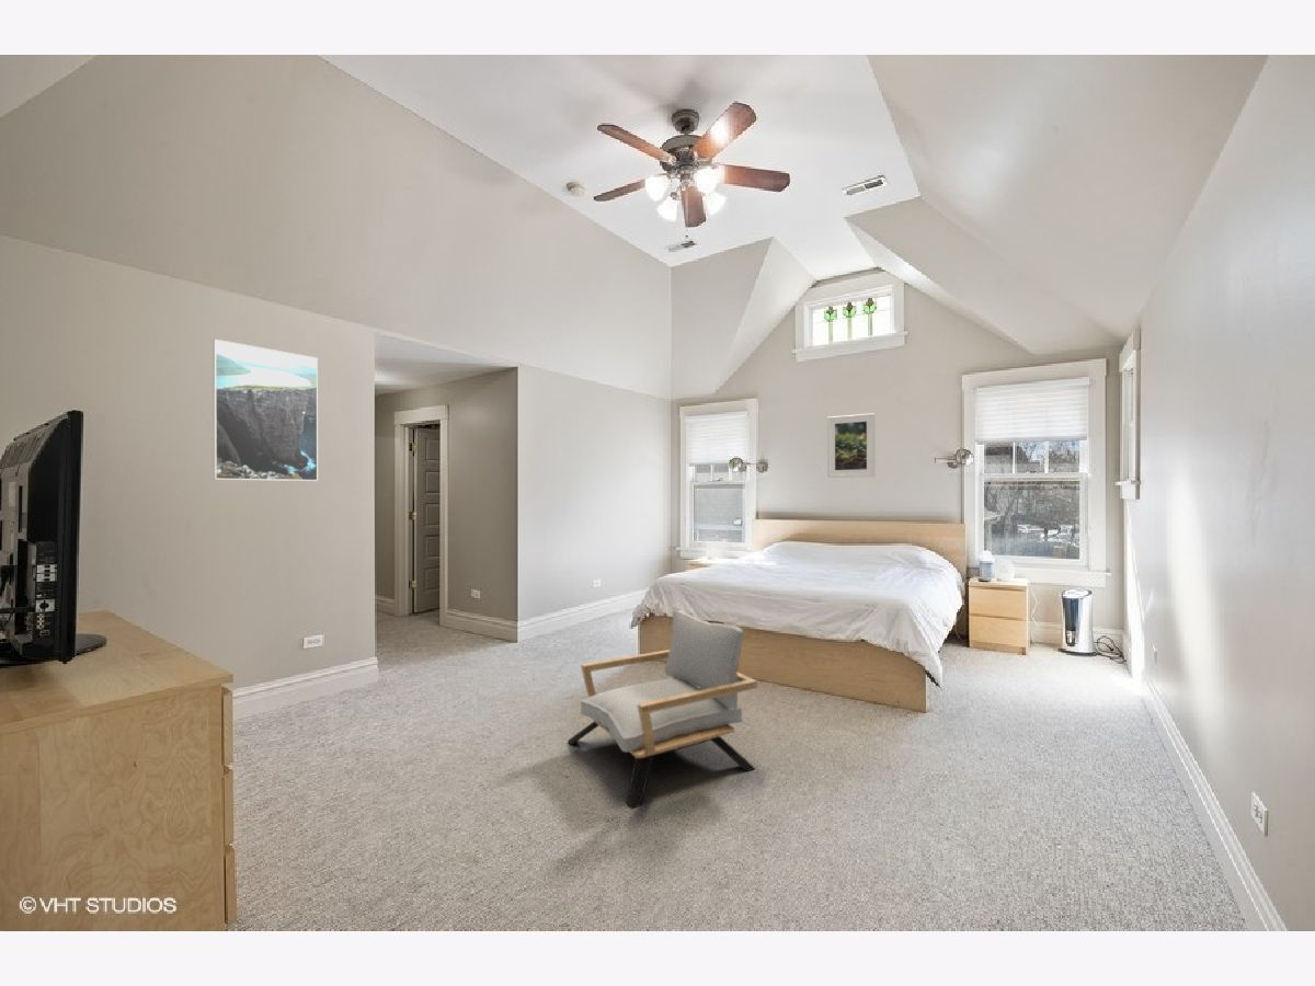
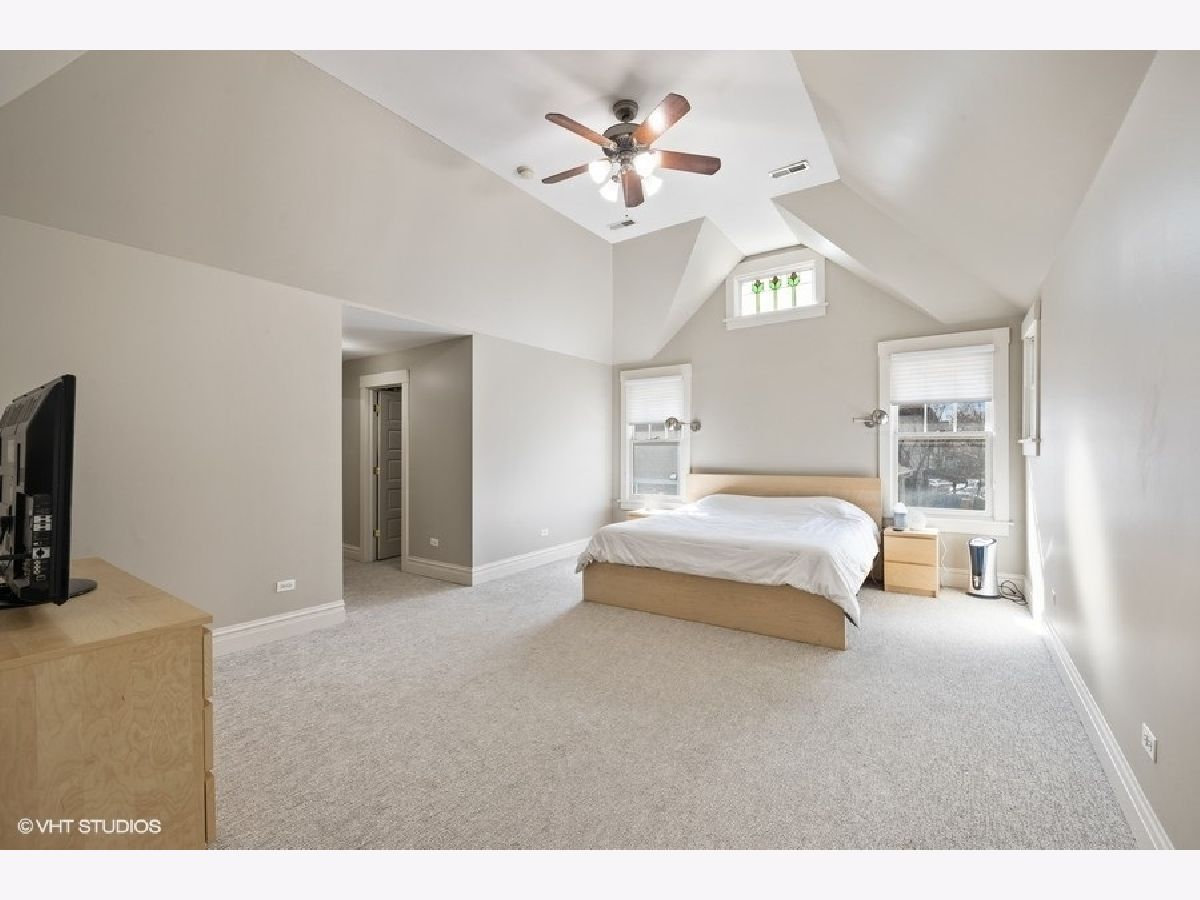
- armchair (659, 688)
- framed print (850, 446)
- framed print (268, 414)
